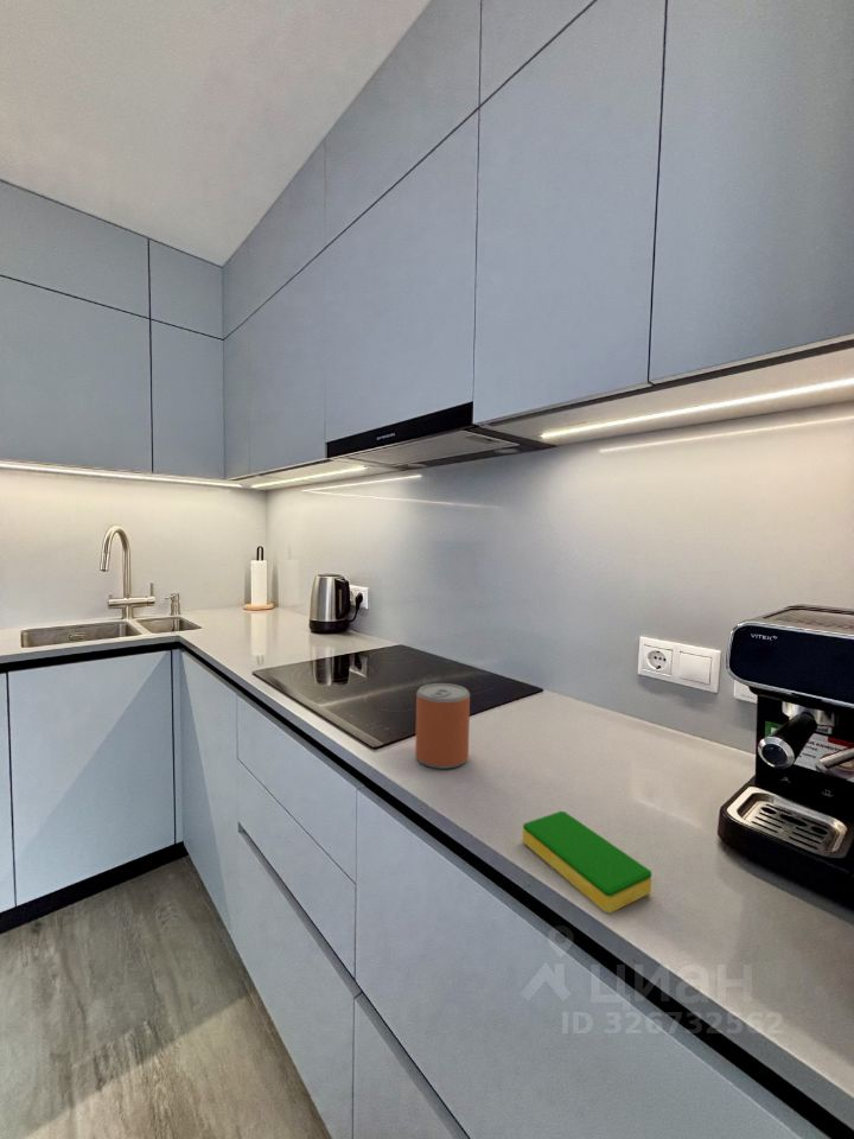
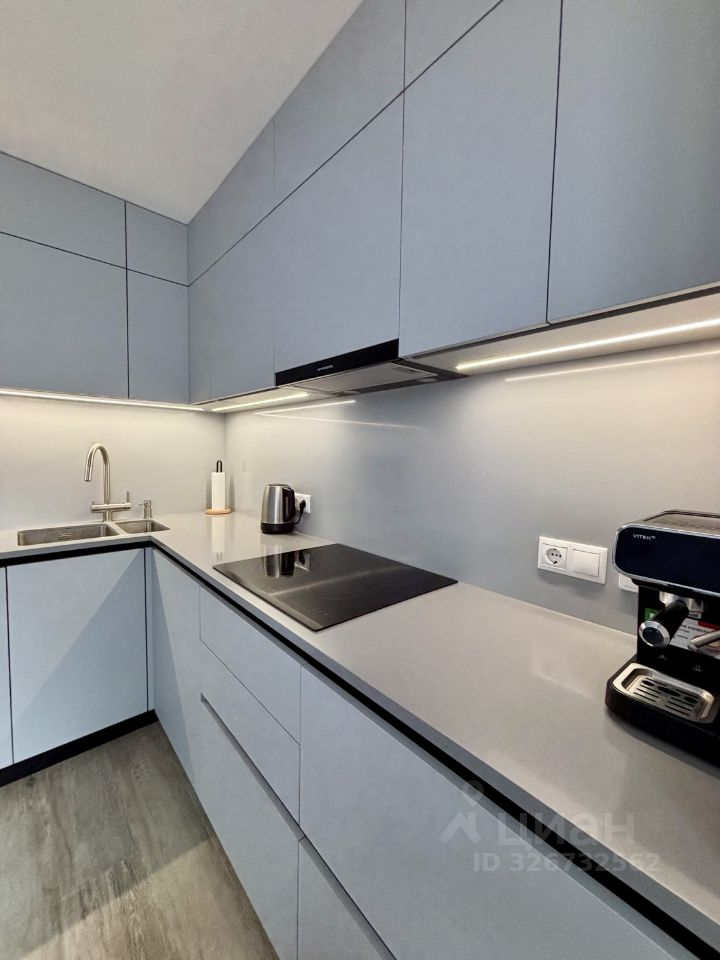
- beverage can (442, 724)
- dish sponge (581, 855)
